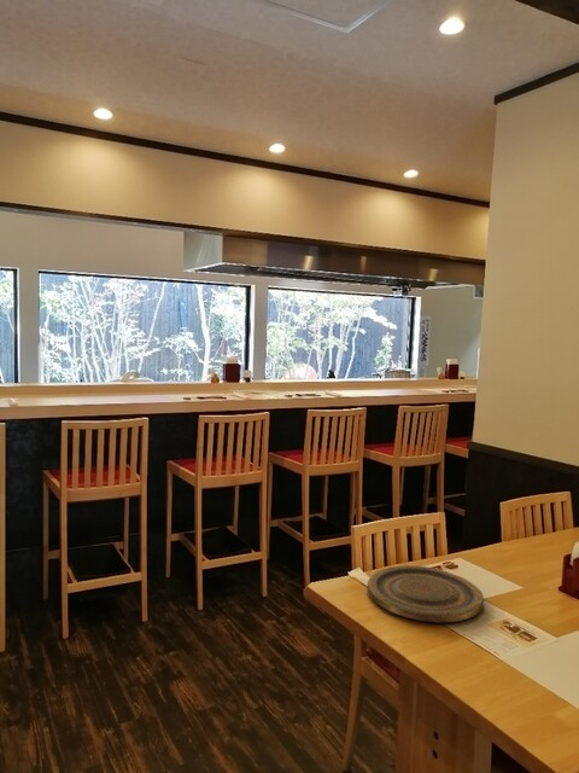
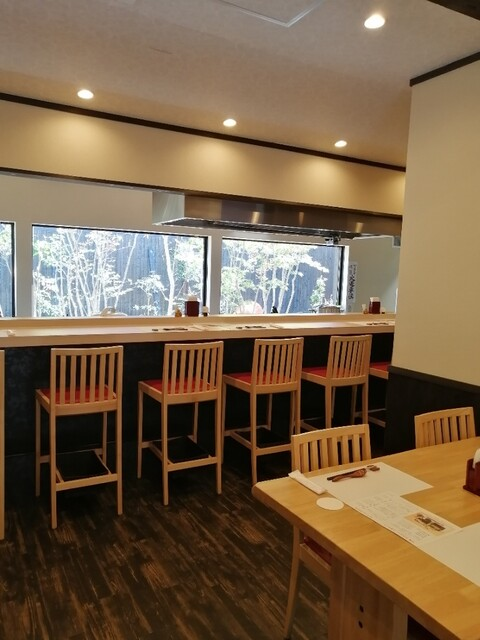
- plate (423, 591)
